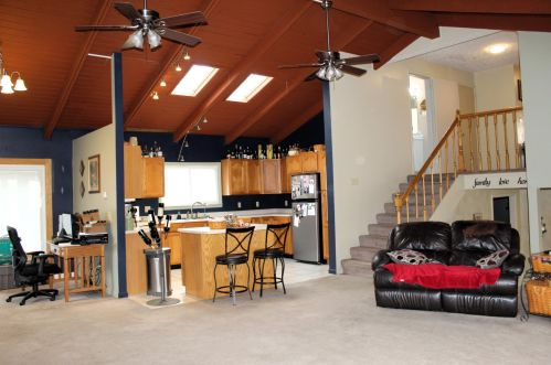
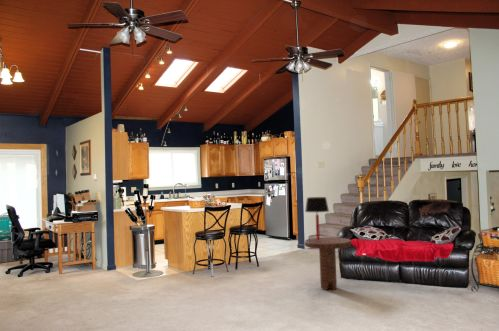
+ table lamp (317, 218)
+ side table (328, 264)
